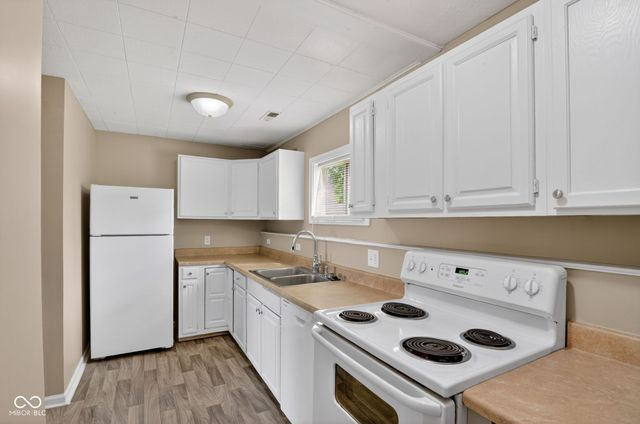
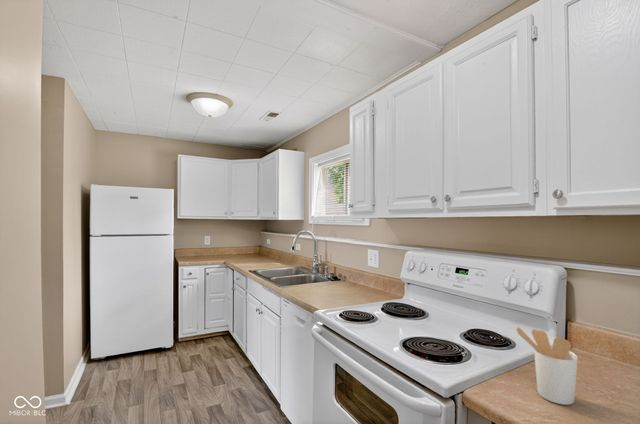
+ utensil holder (544, 362)
